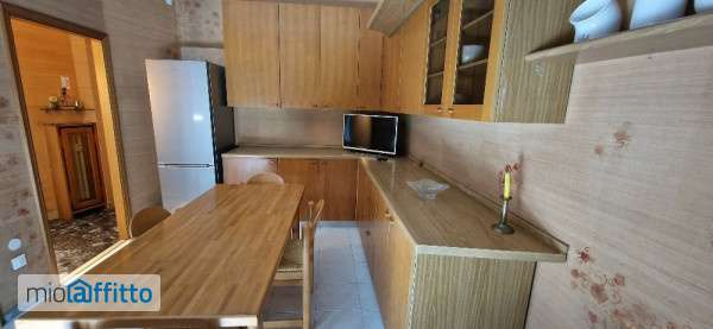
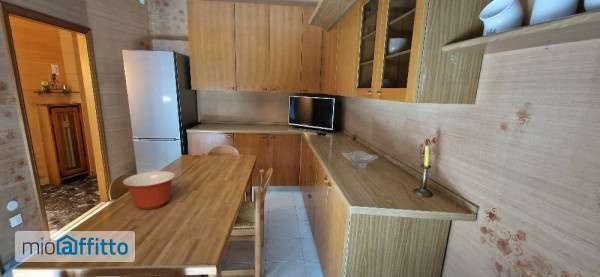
+ mixing bowl (151, 191)
